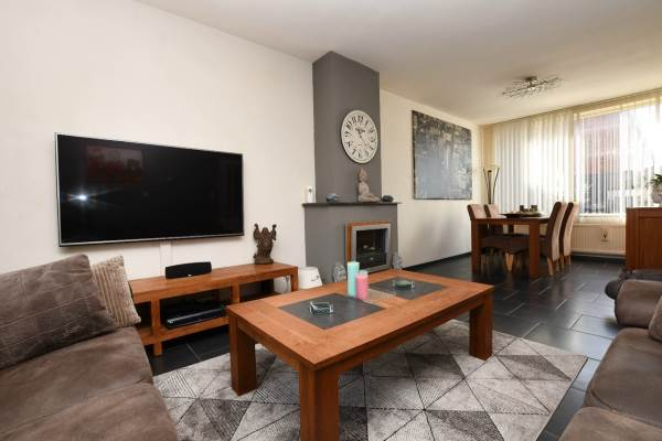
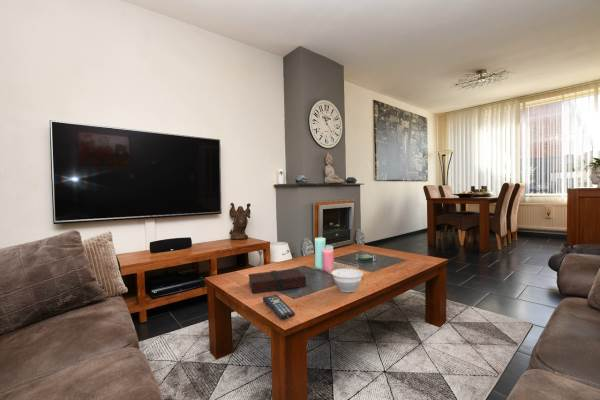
+ bowl (347, 281)
+ book (276, 279)
+ remote control (277, 305)
